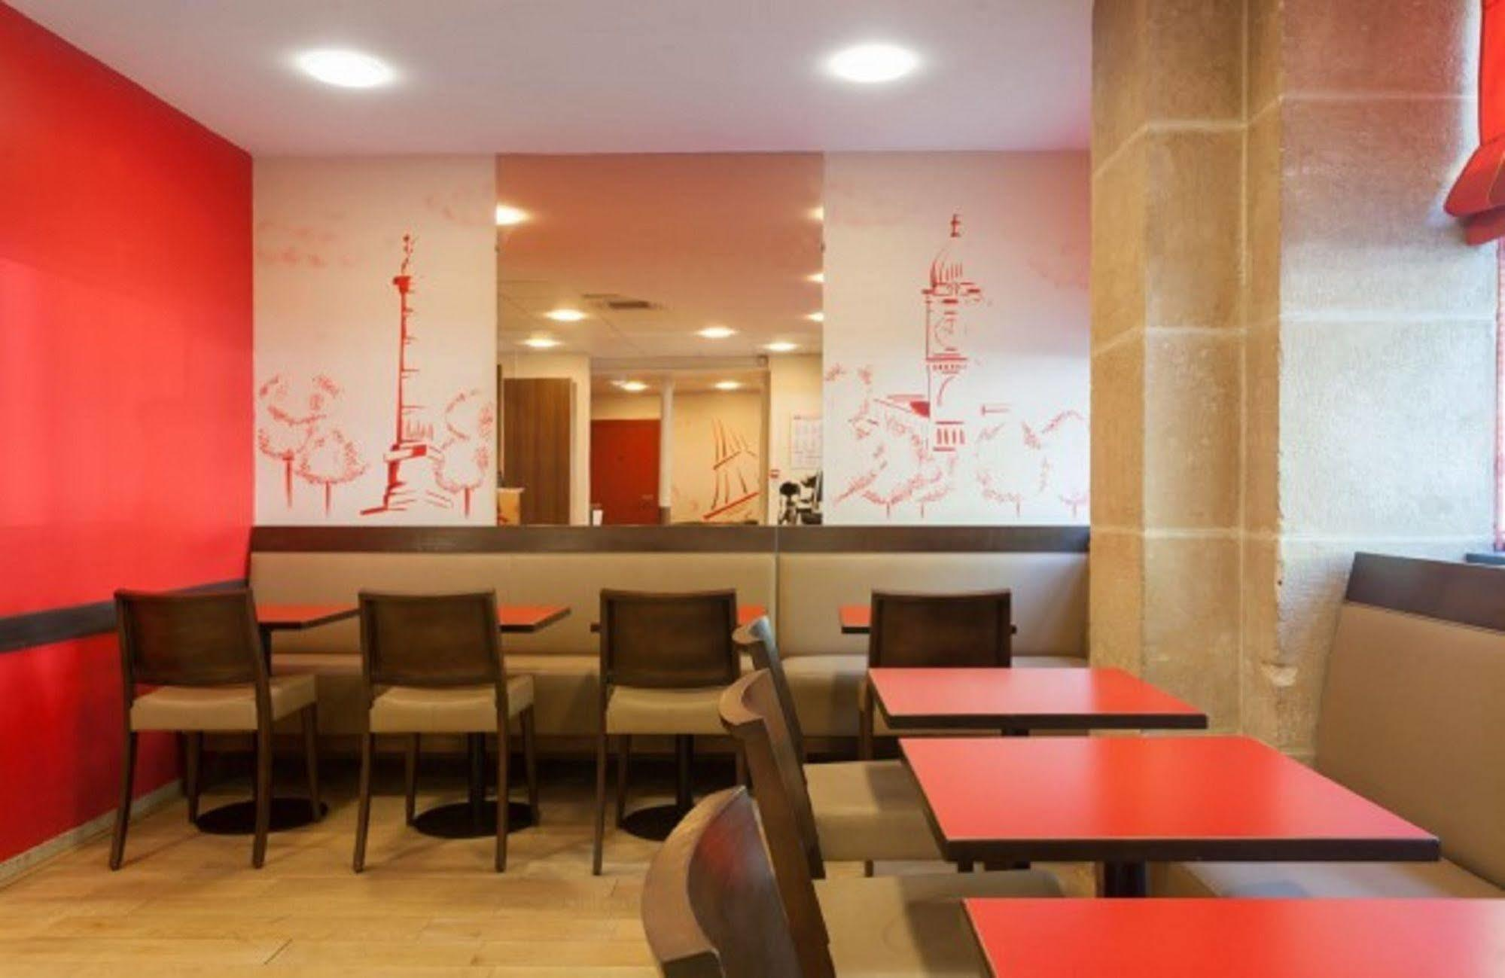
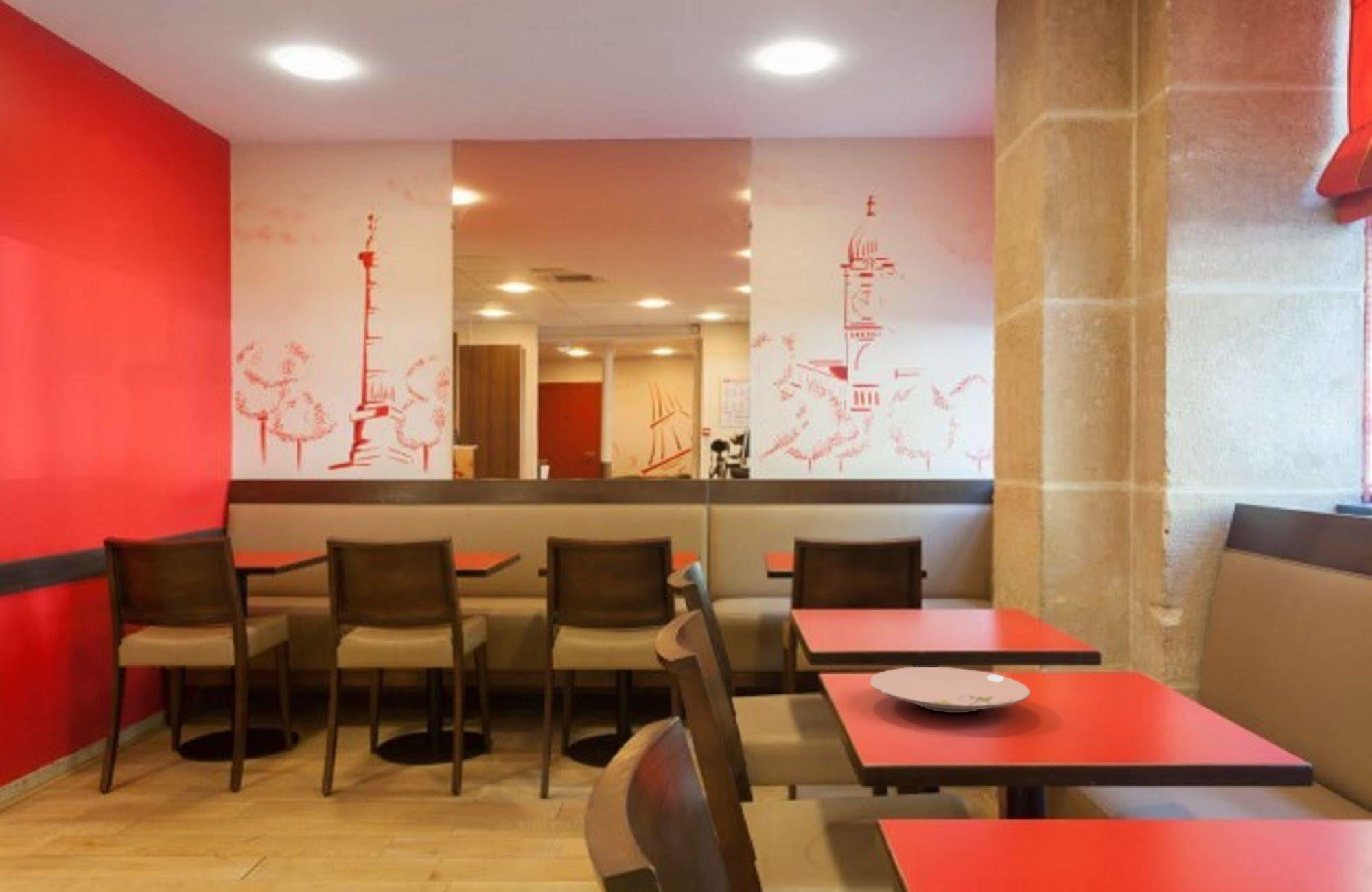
+ plate (948, 694)
